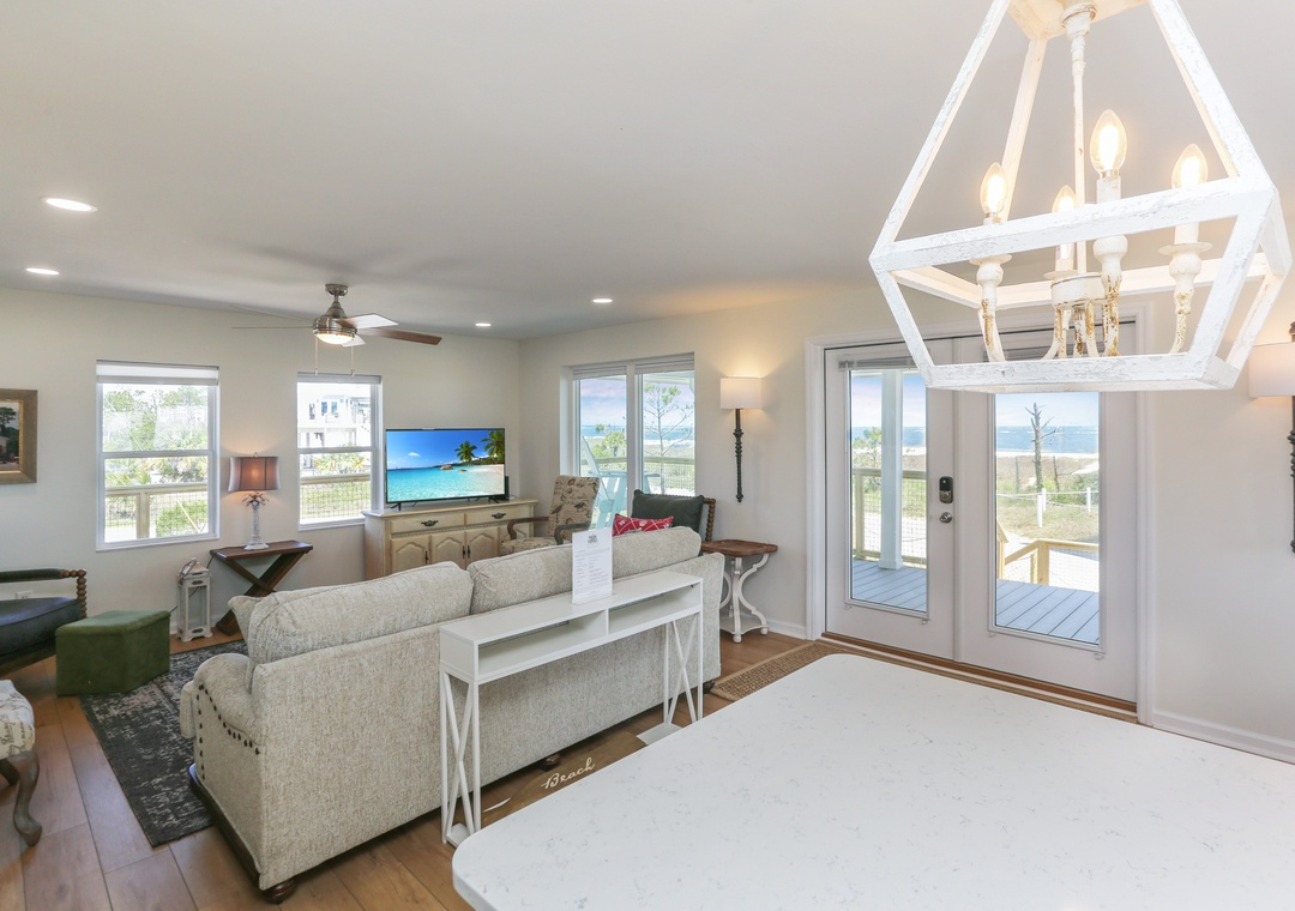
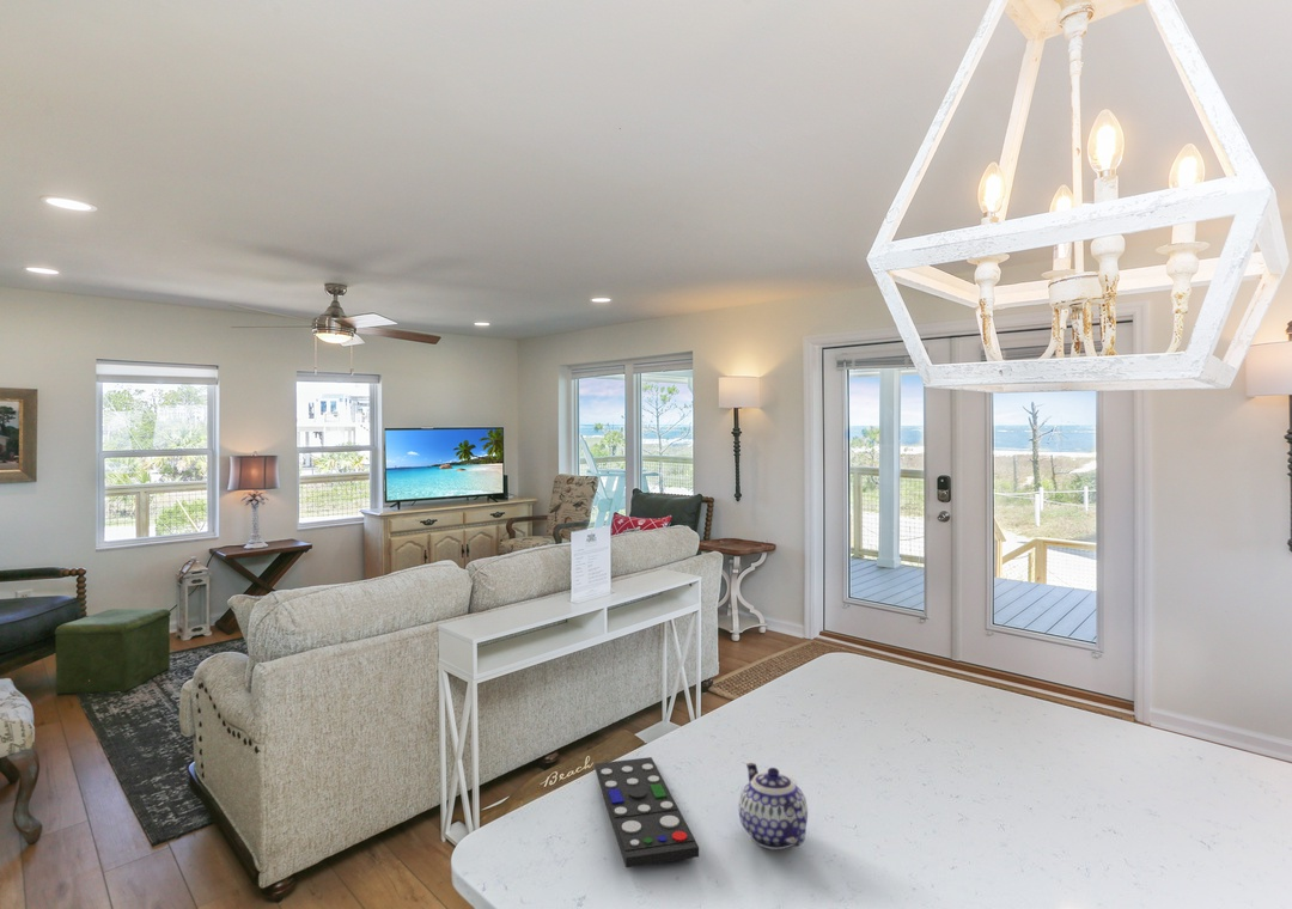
+ remote control (640, 803)
+ teapot (773, 803)
